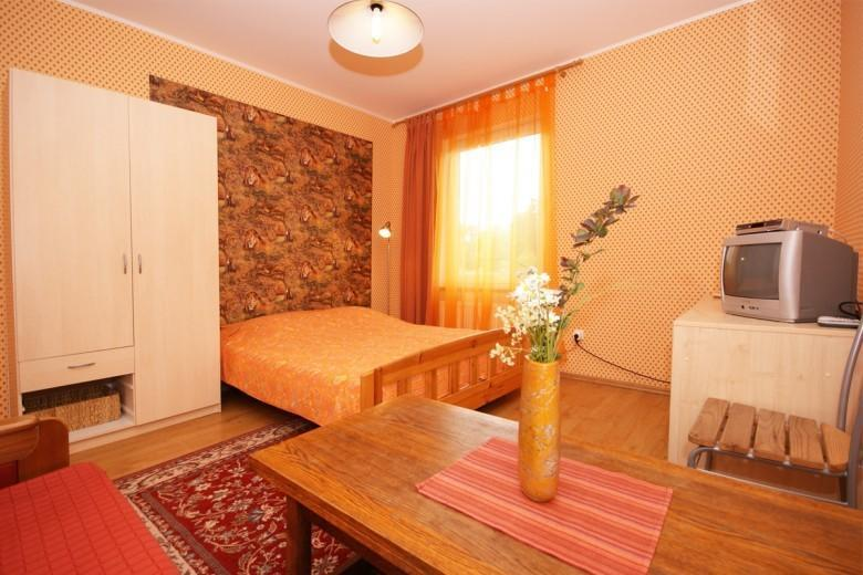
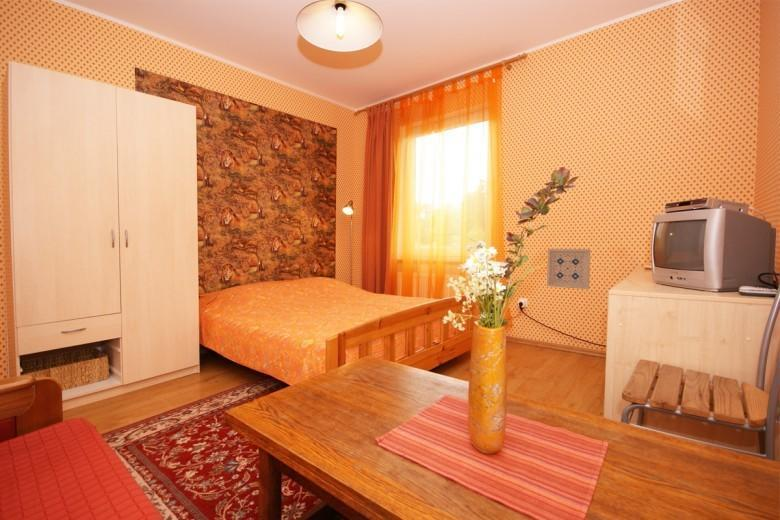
+ wall art (567, 268)
